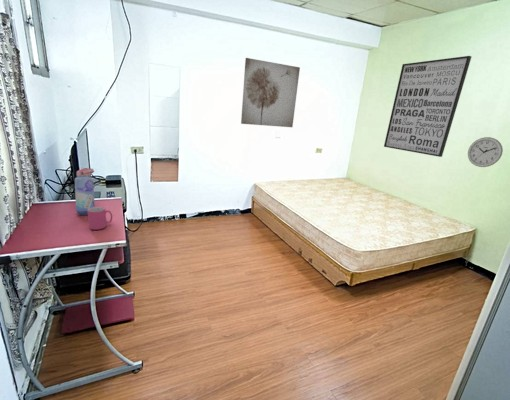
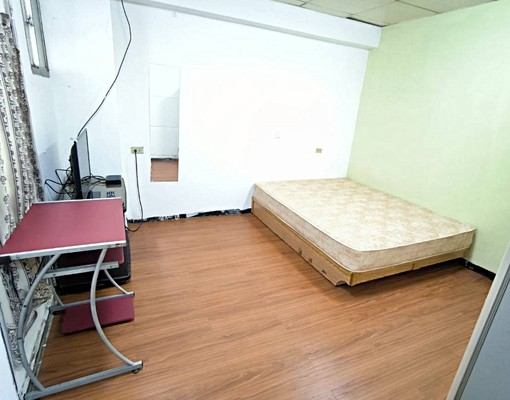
- wall clock (484, 152)
- wall art (421, 108)
- water bottle (85, 190)
- wall art (270, 95)
- mug (100, 218)
